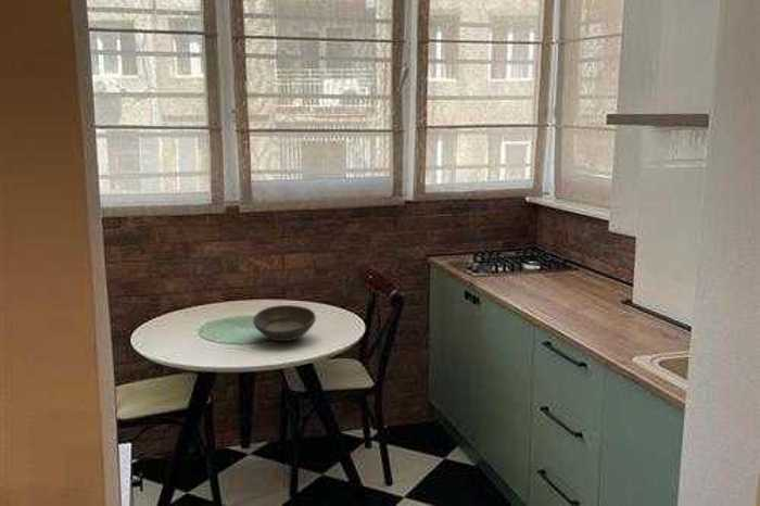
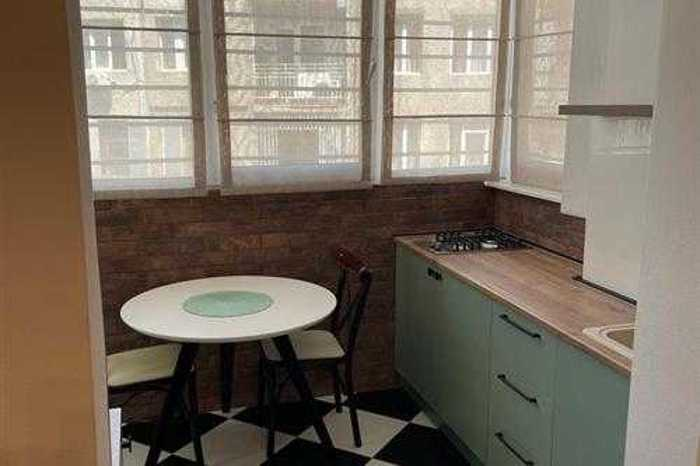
- bowl (284, 325)
